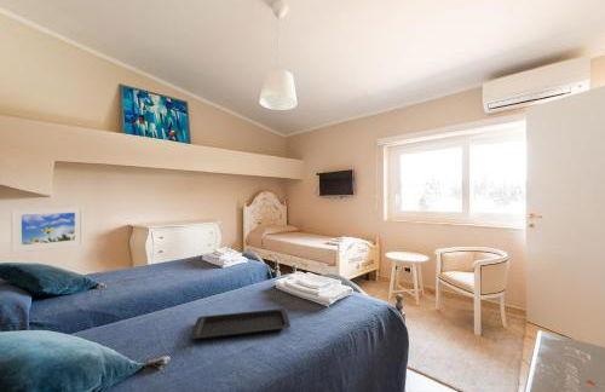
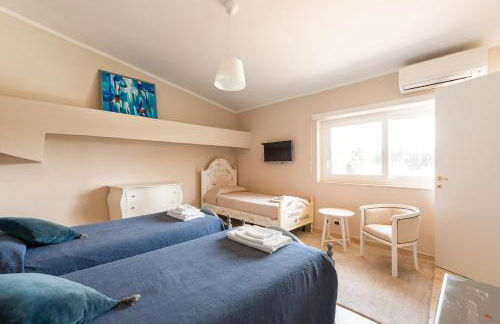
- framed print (50, 227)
- serving tray (242, 323)
